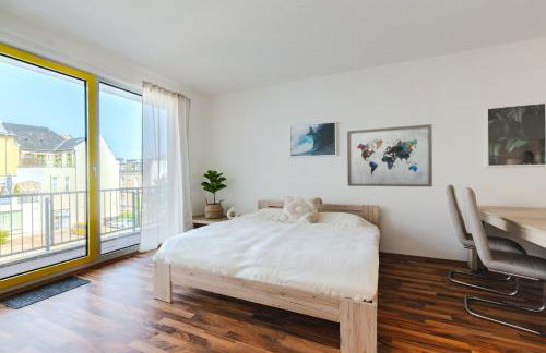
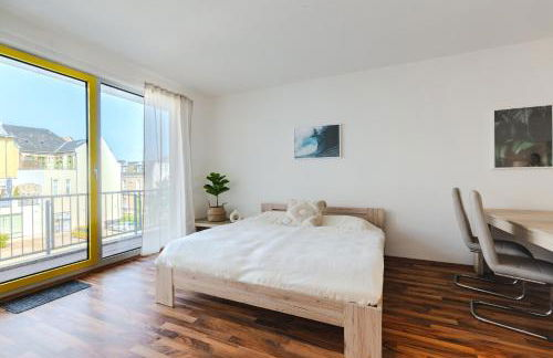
- wall art (387, 157)
